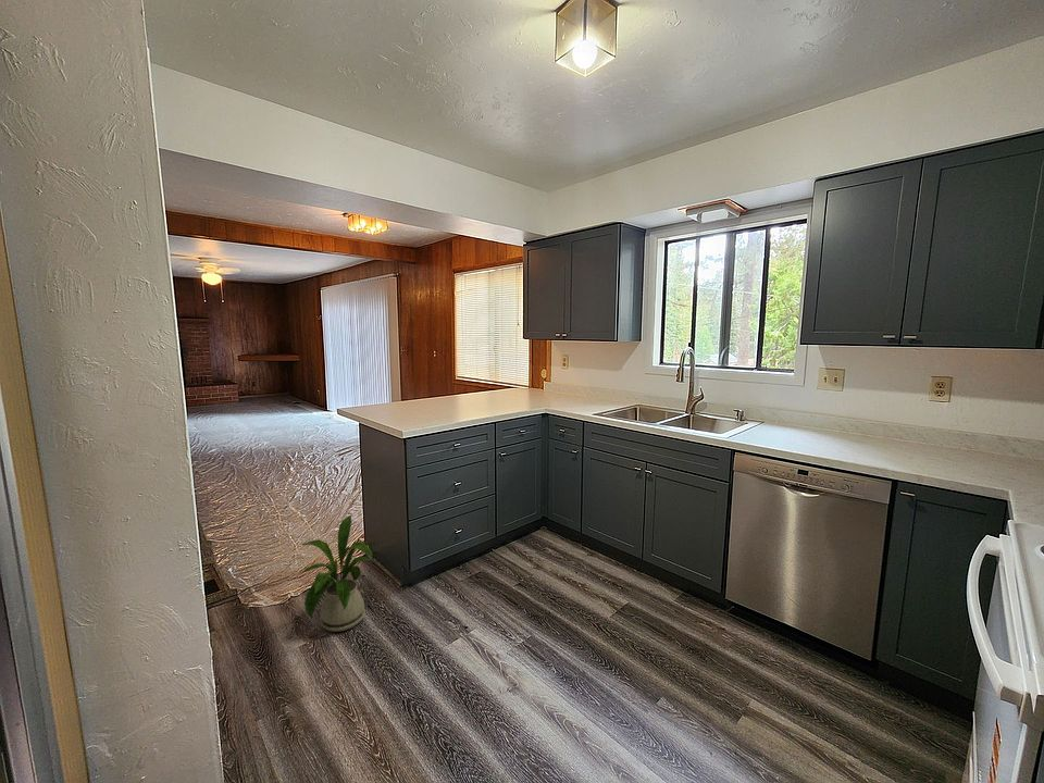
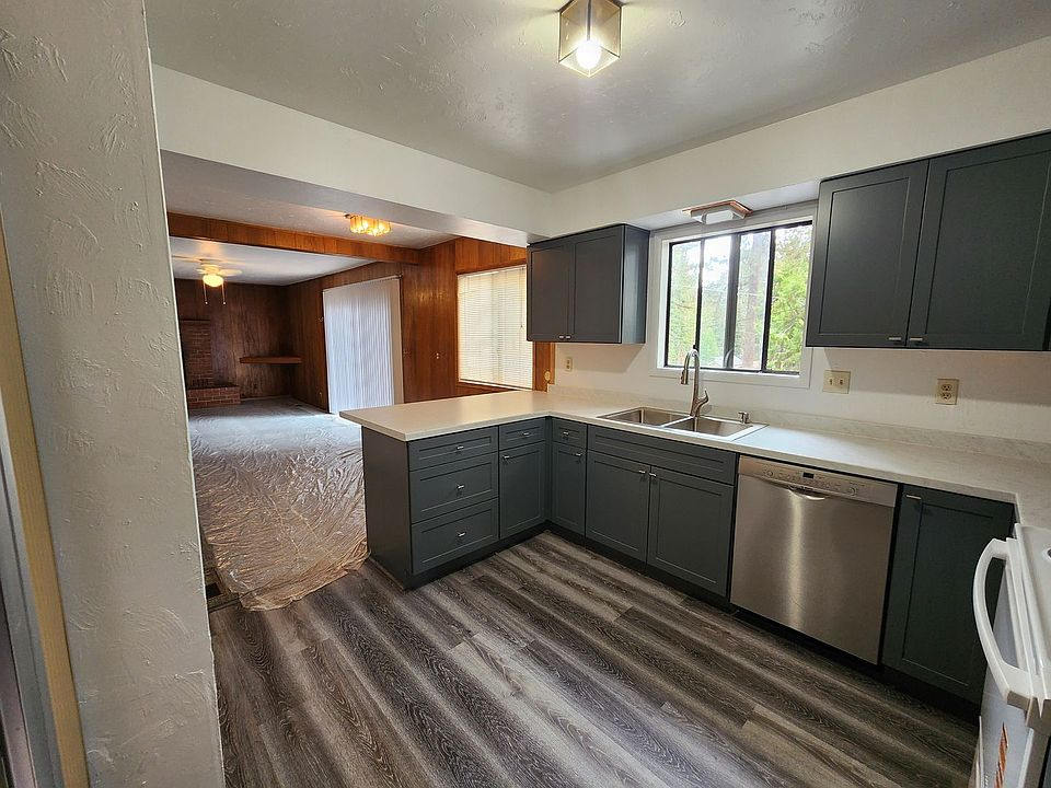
- house plant (332, 580)
